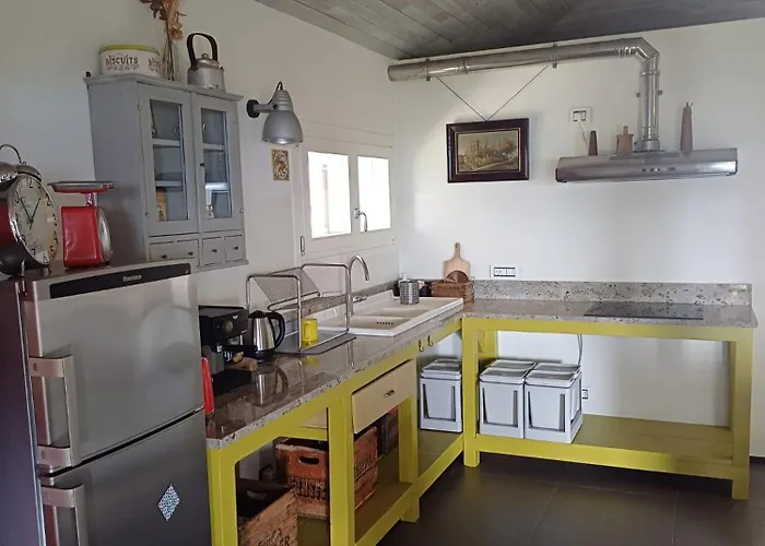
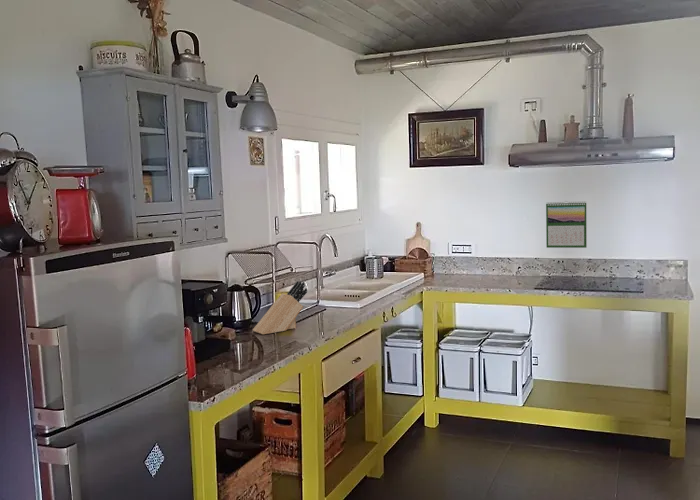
+ knife block (281, 306)
+ calendar (566, 224)
